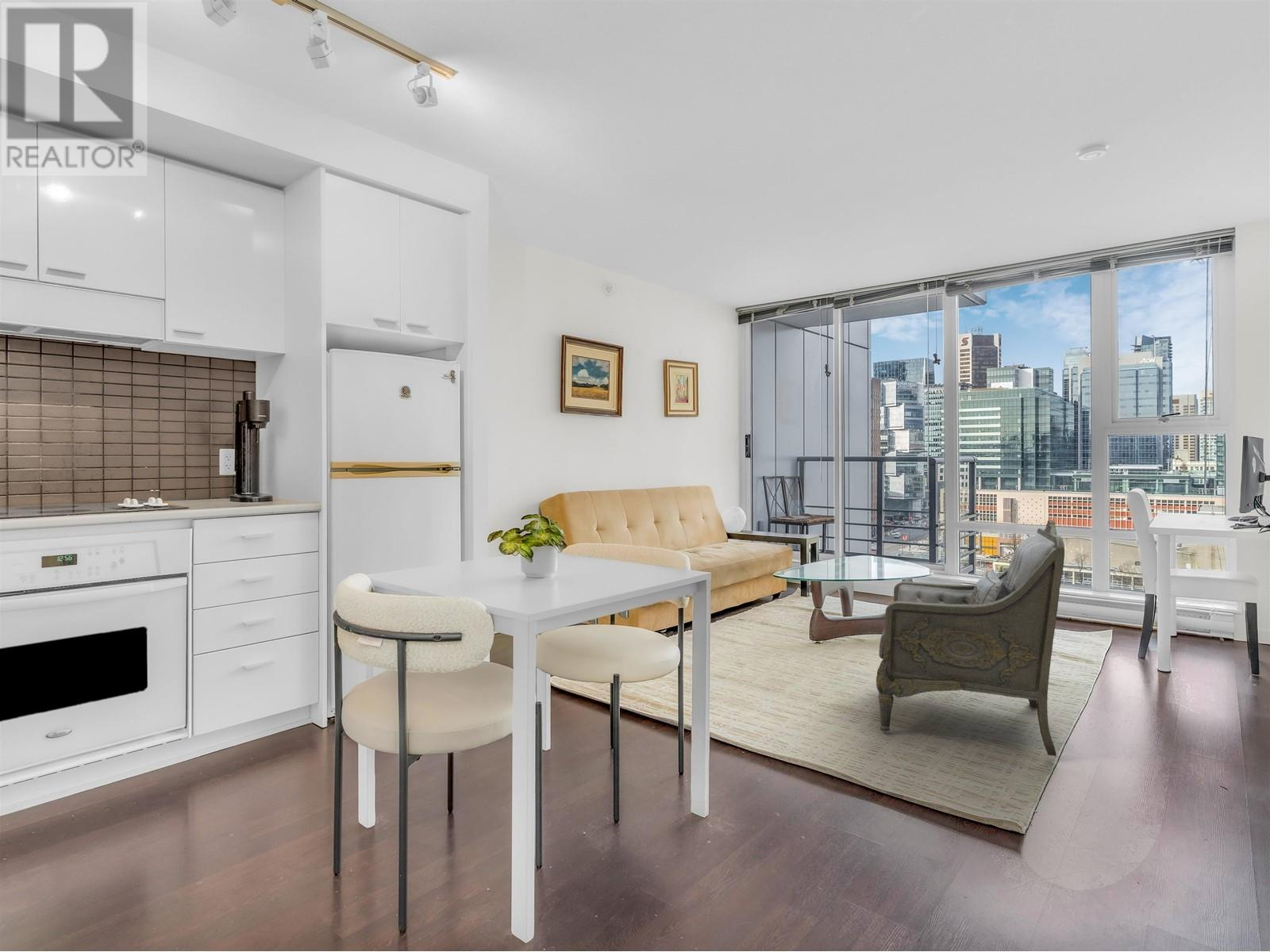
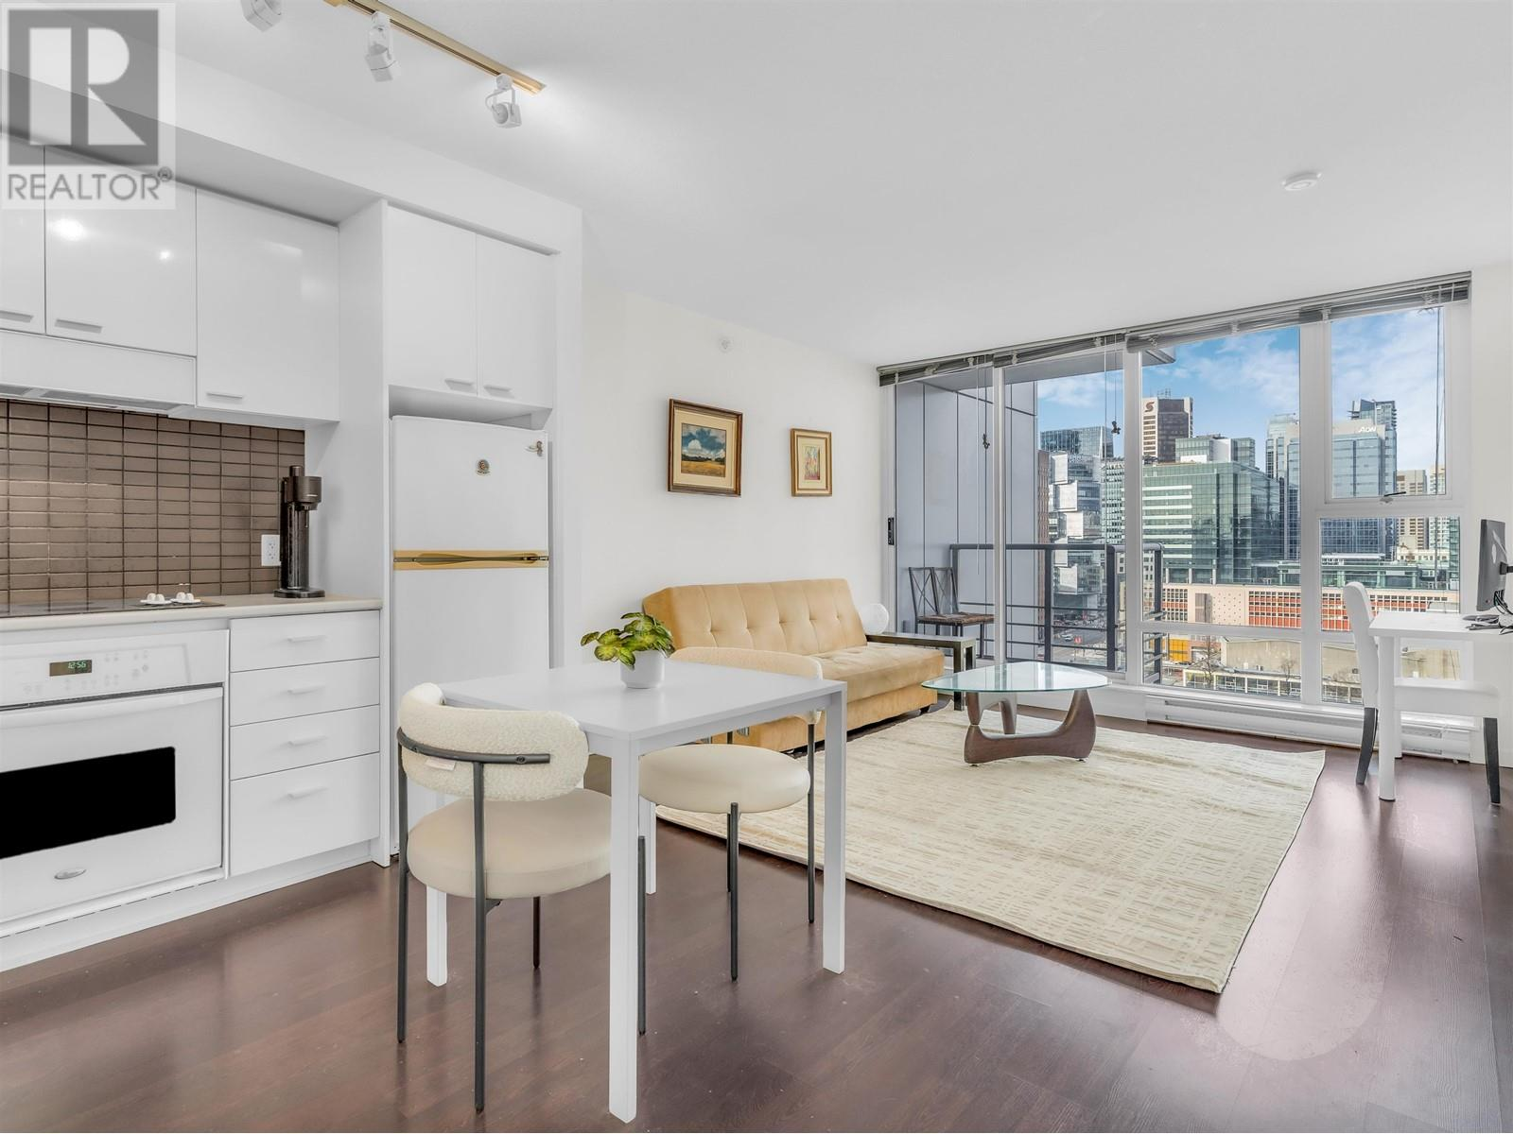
- armchair (964, 617)
